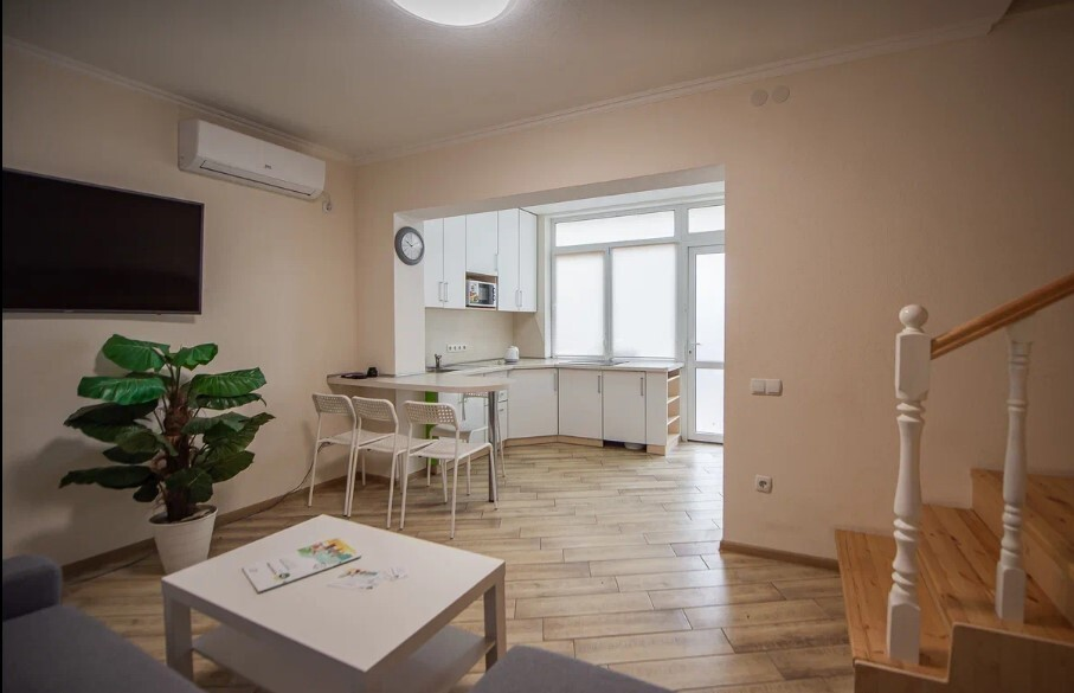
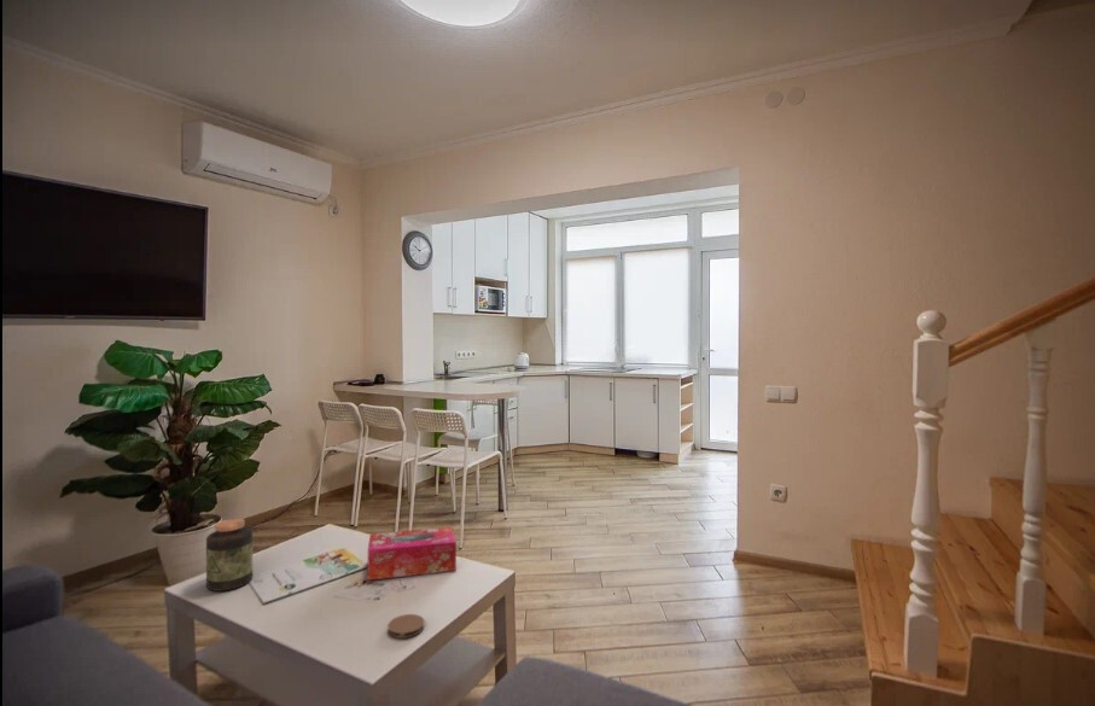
+ tissue box (412, 552)
+ jar (229, 552)
+ coaster (406, 625)
